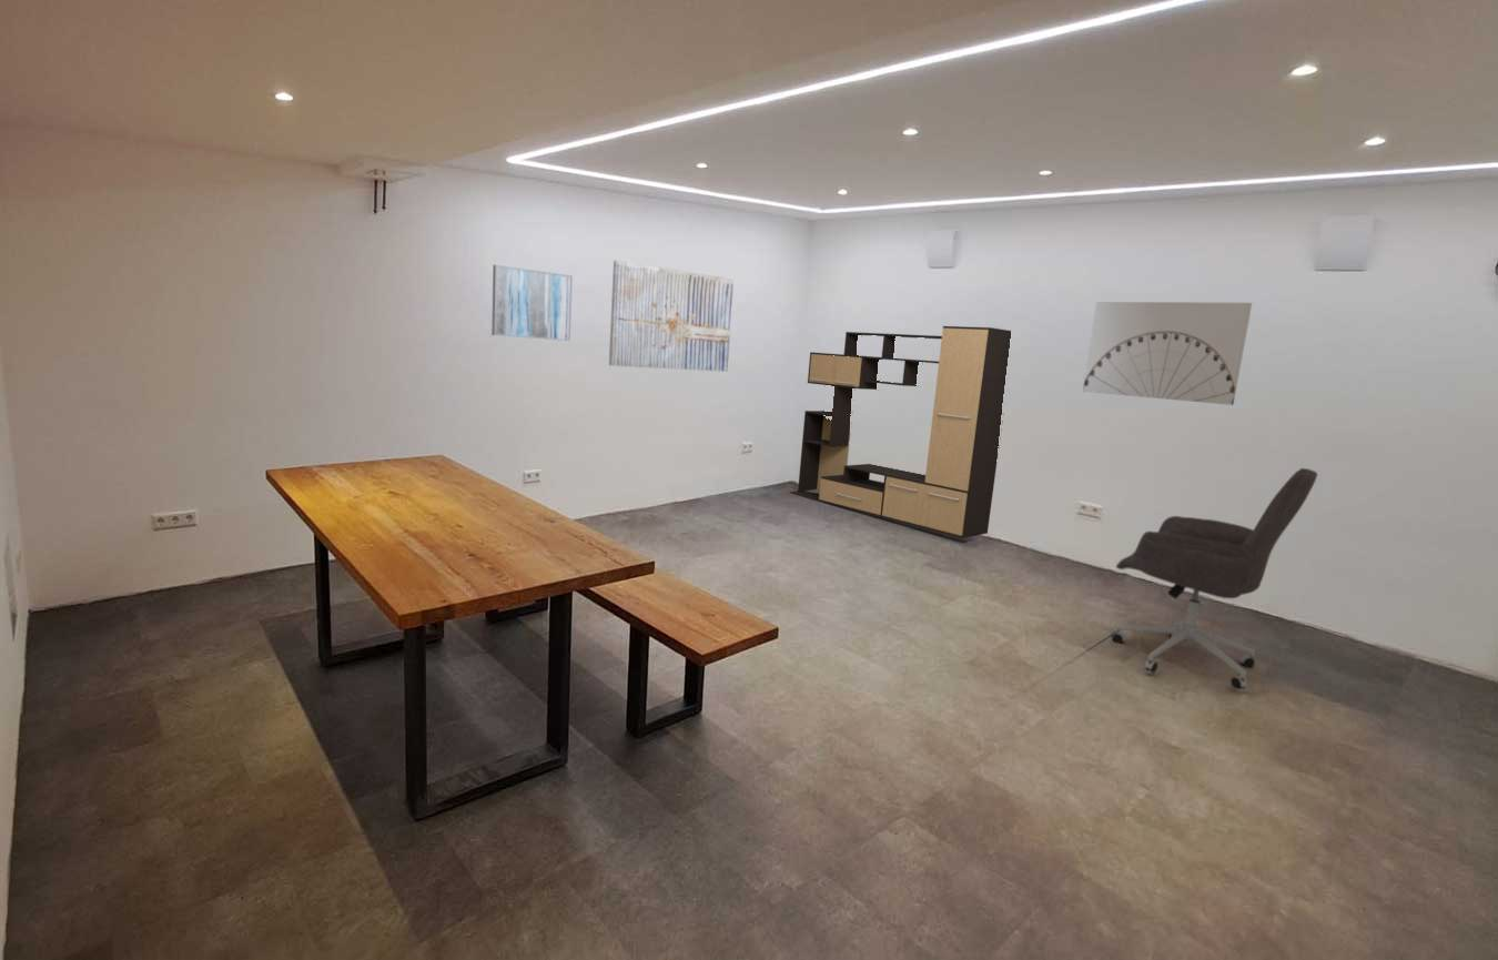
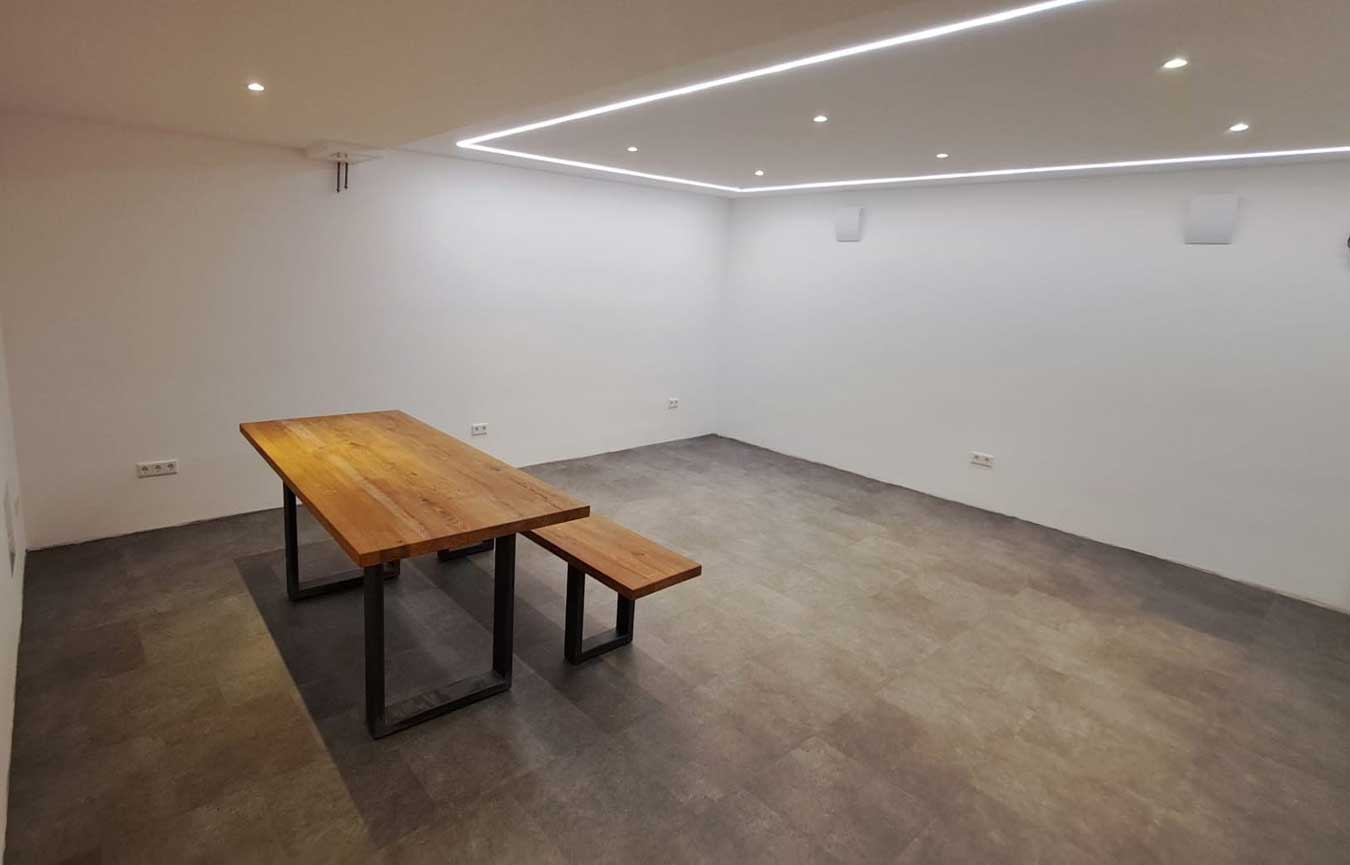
- wall art (533, 304)
- office chair (1206, 564)
- wall art (675, 320)
- wall art (1161, 350)
- media console (875, 388)
